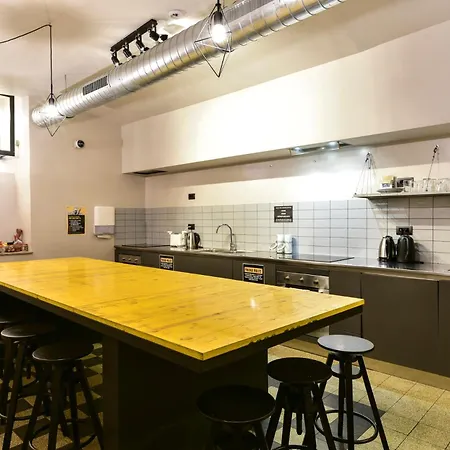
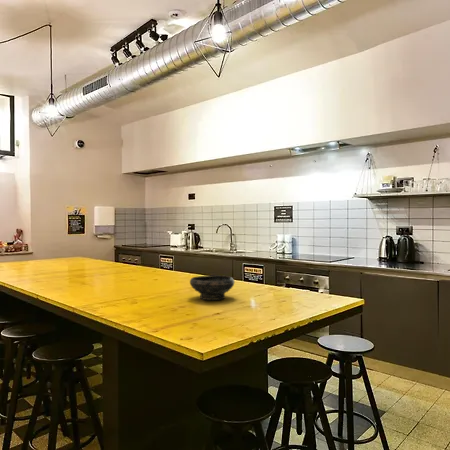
+ bowl (212, 287)
